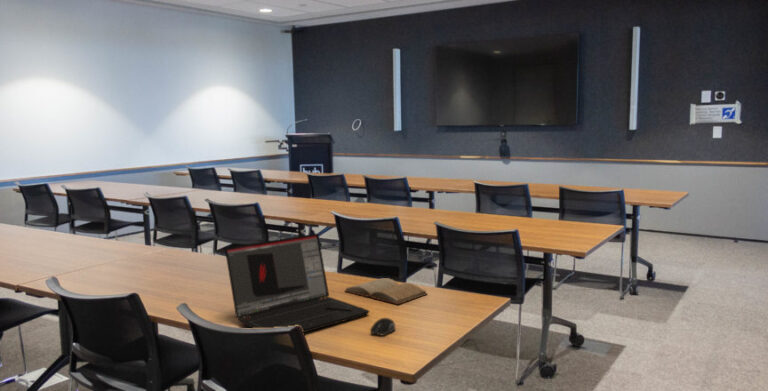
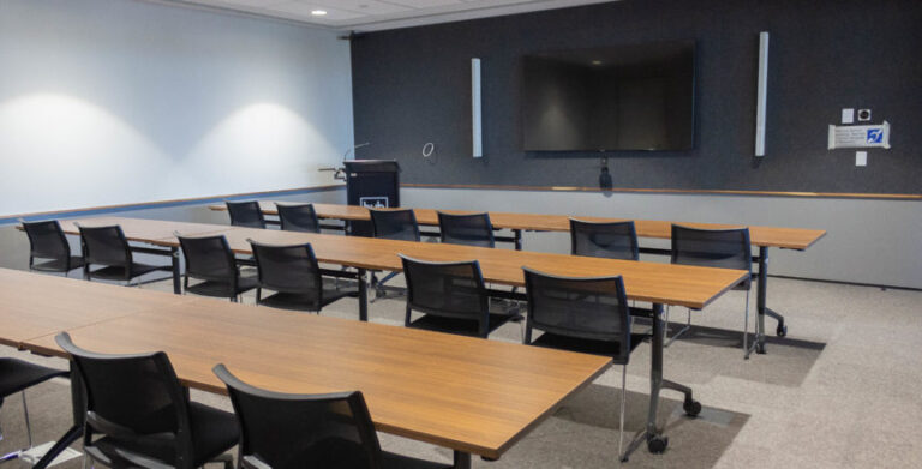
- book (385, 288)
- computer mouse (383, 324)
- laptop (298, 281)
